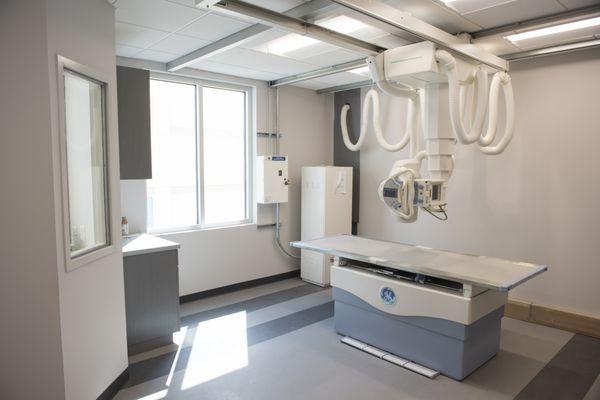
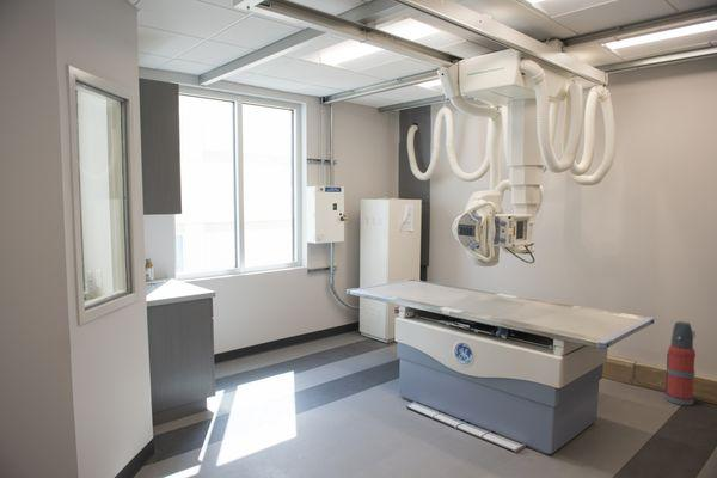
+ fire extinguisher (681, 361)
